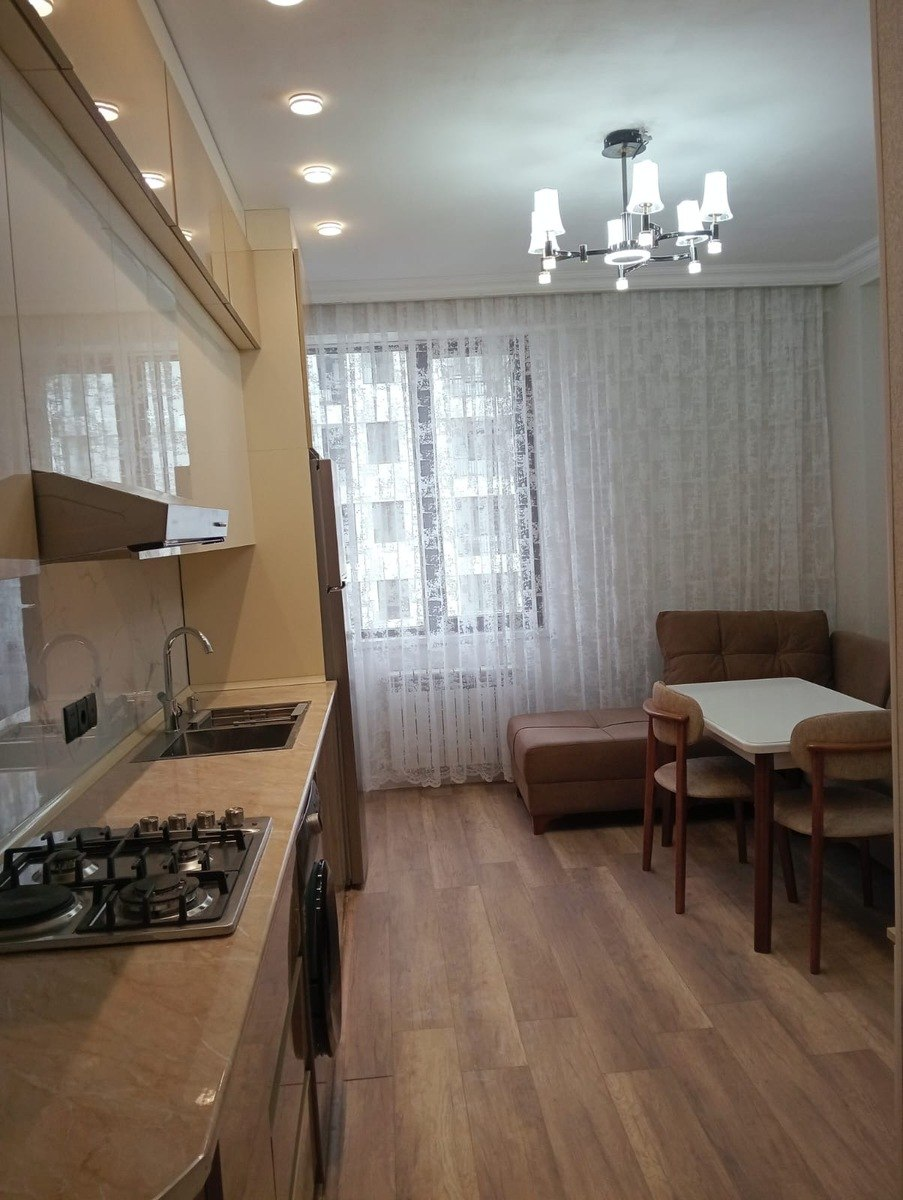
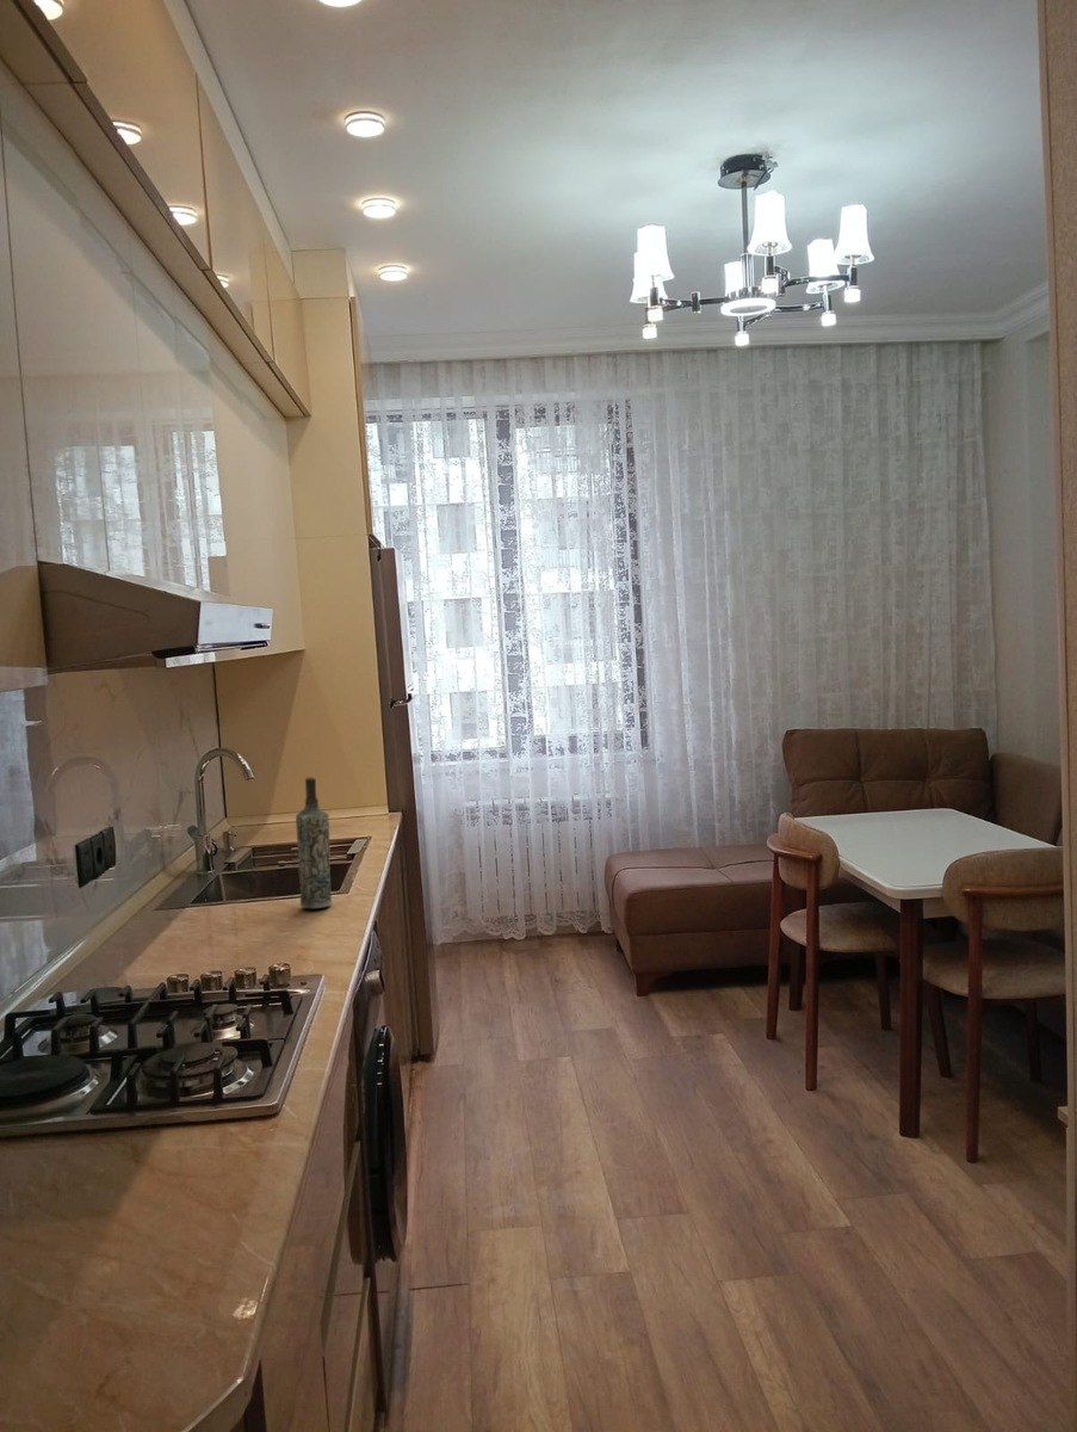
+ bottle (312, 841)
